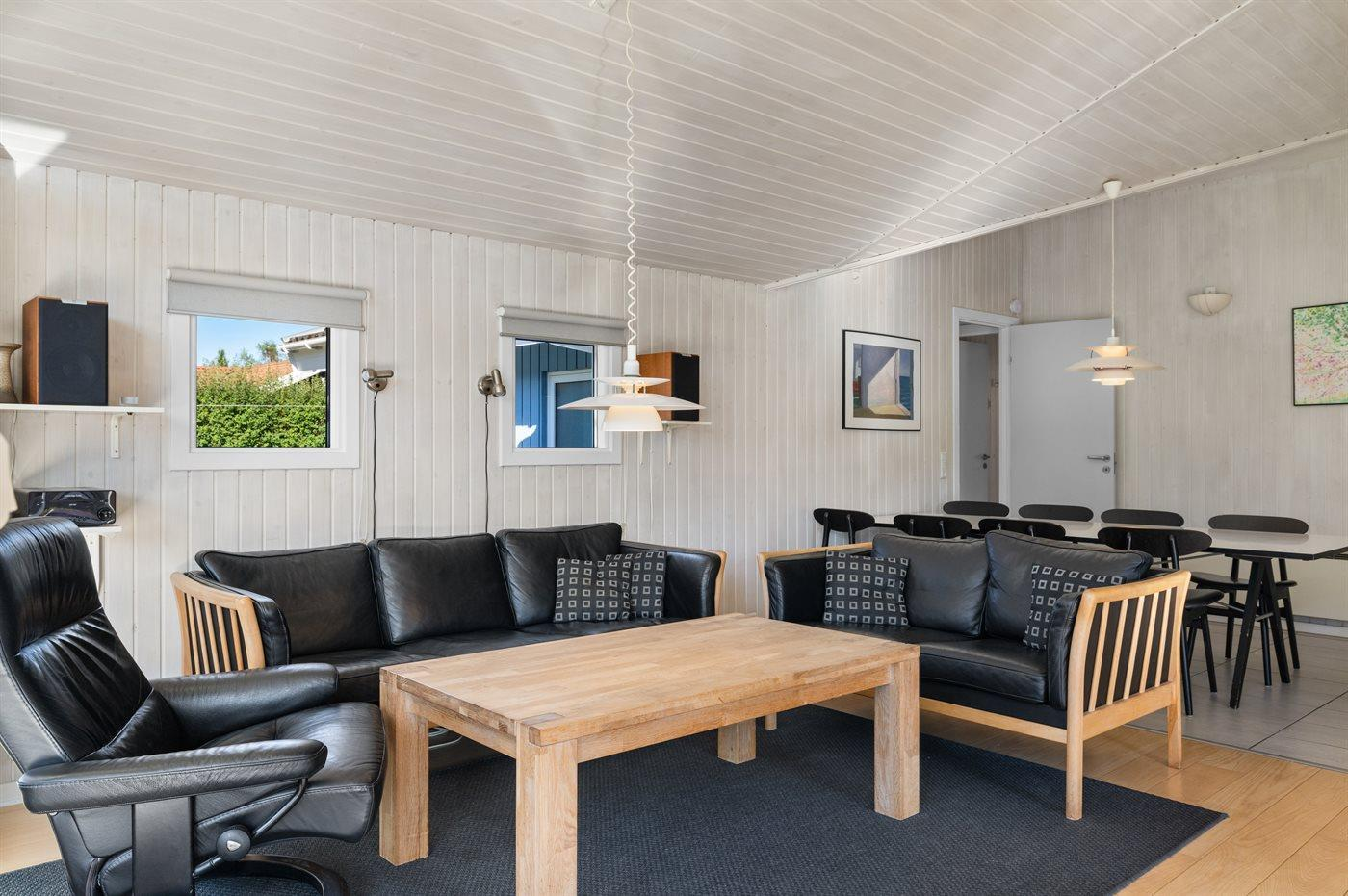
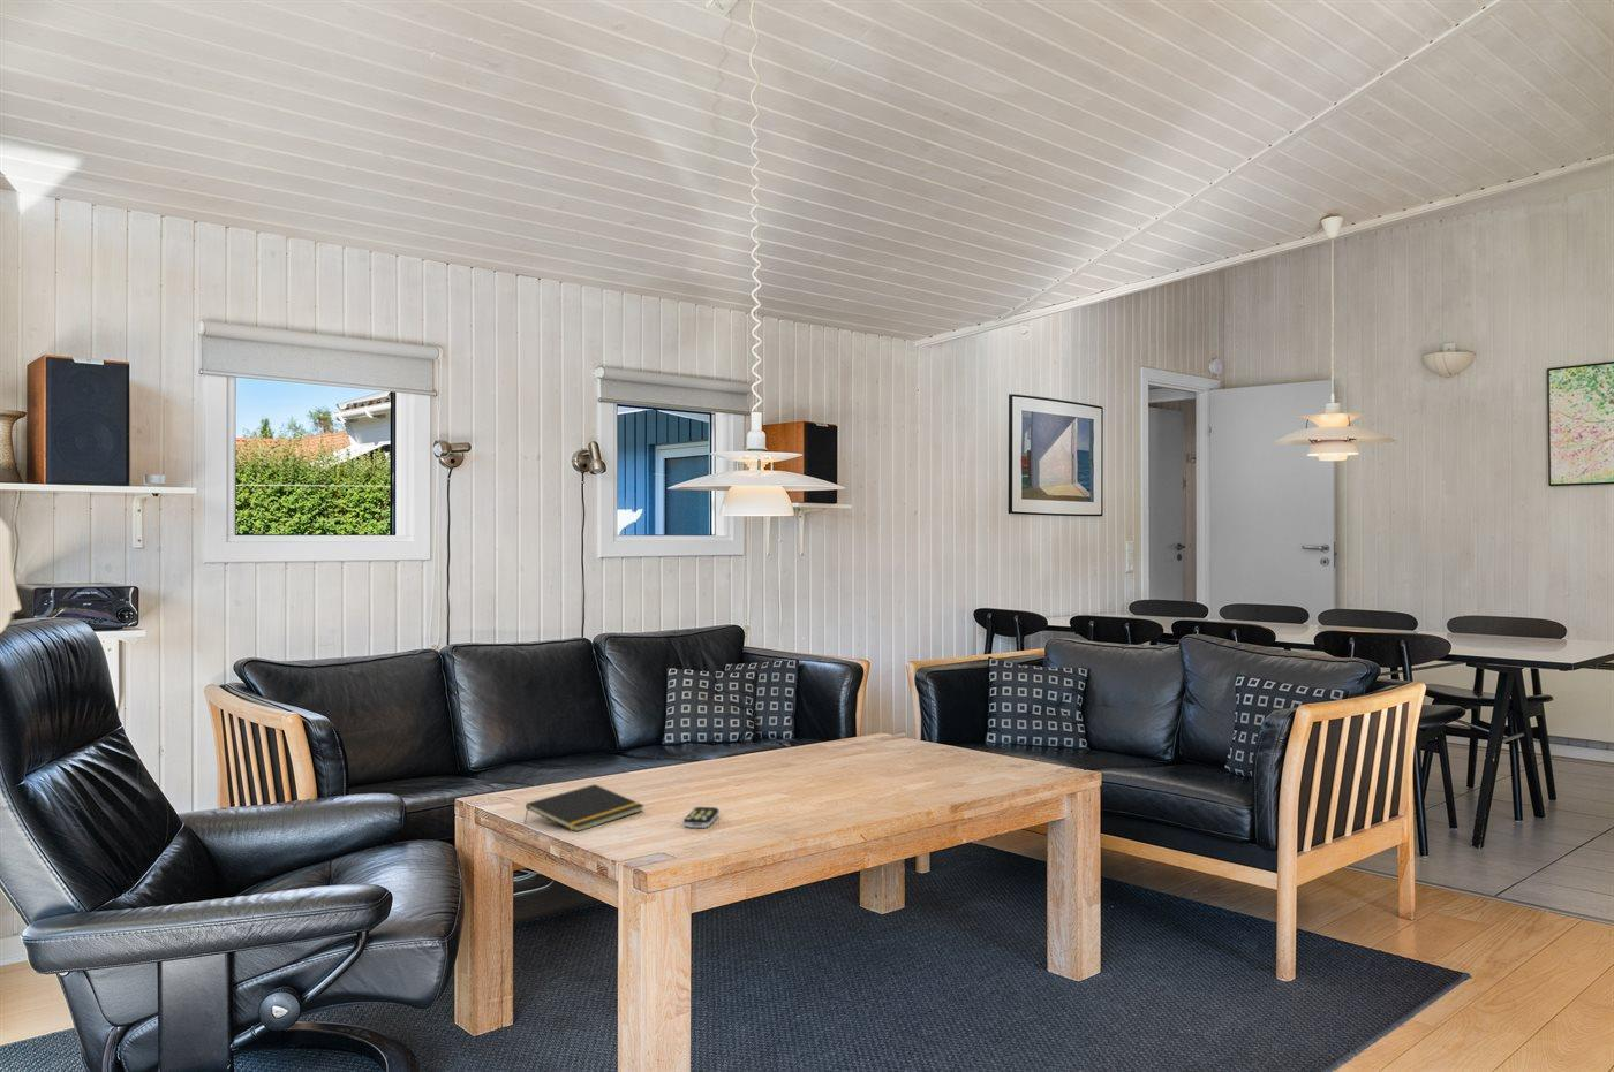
+ remote control (700, 816)
+ notepad (585, 806)
